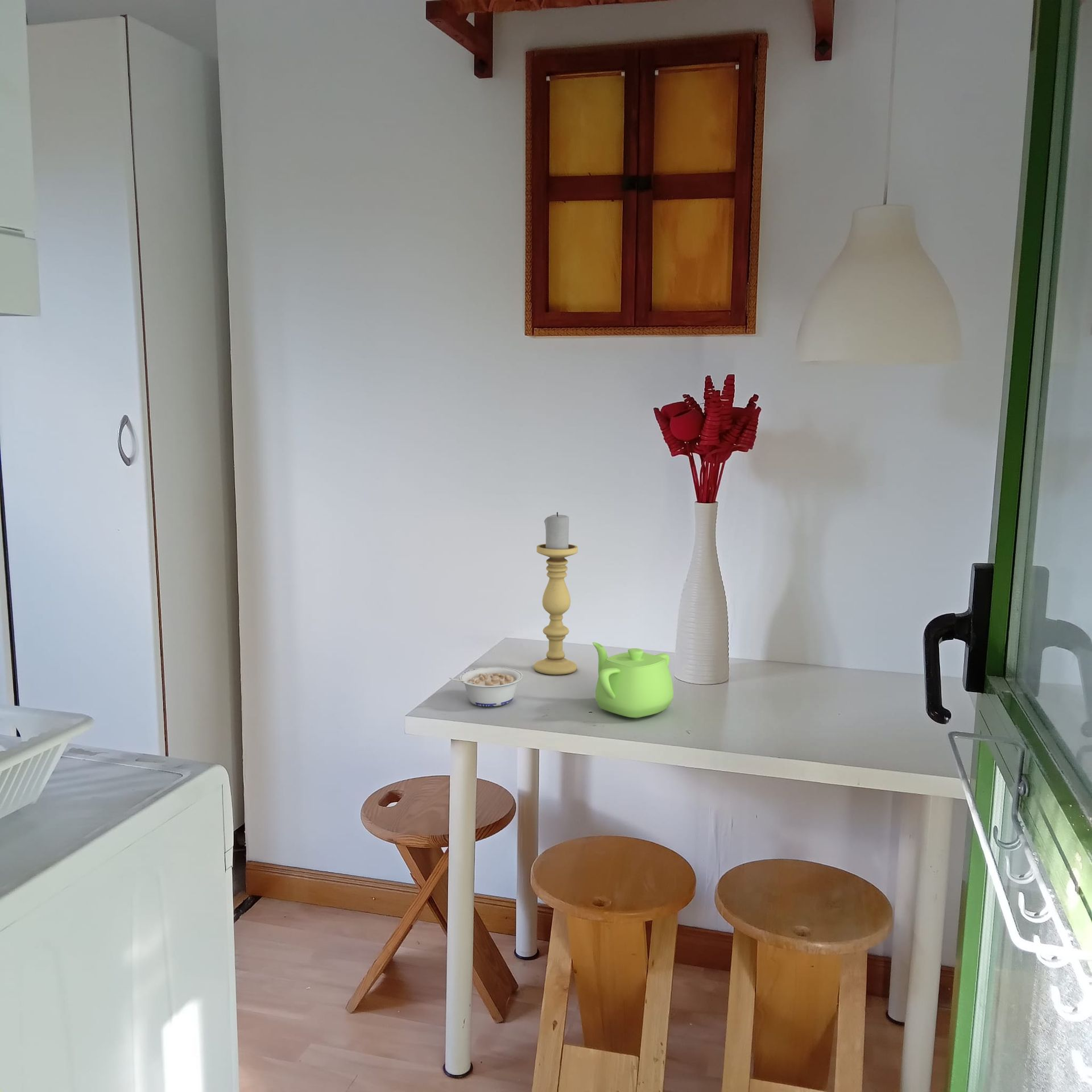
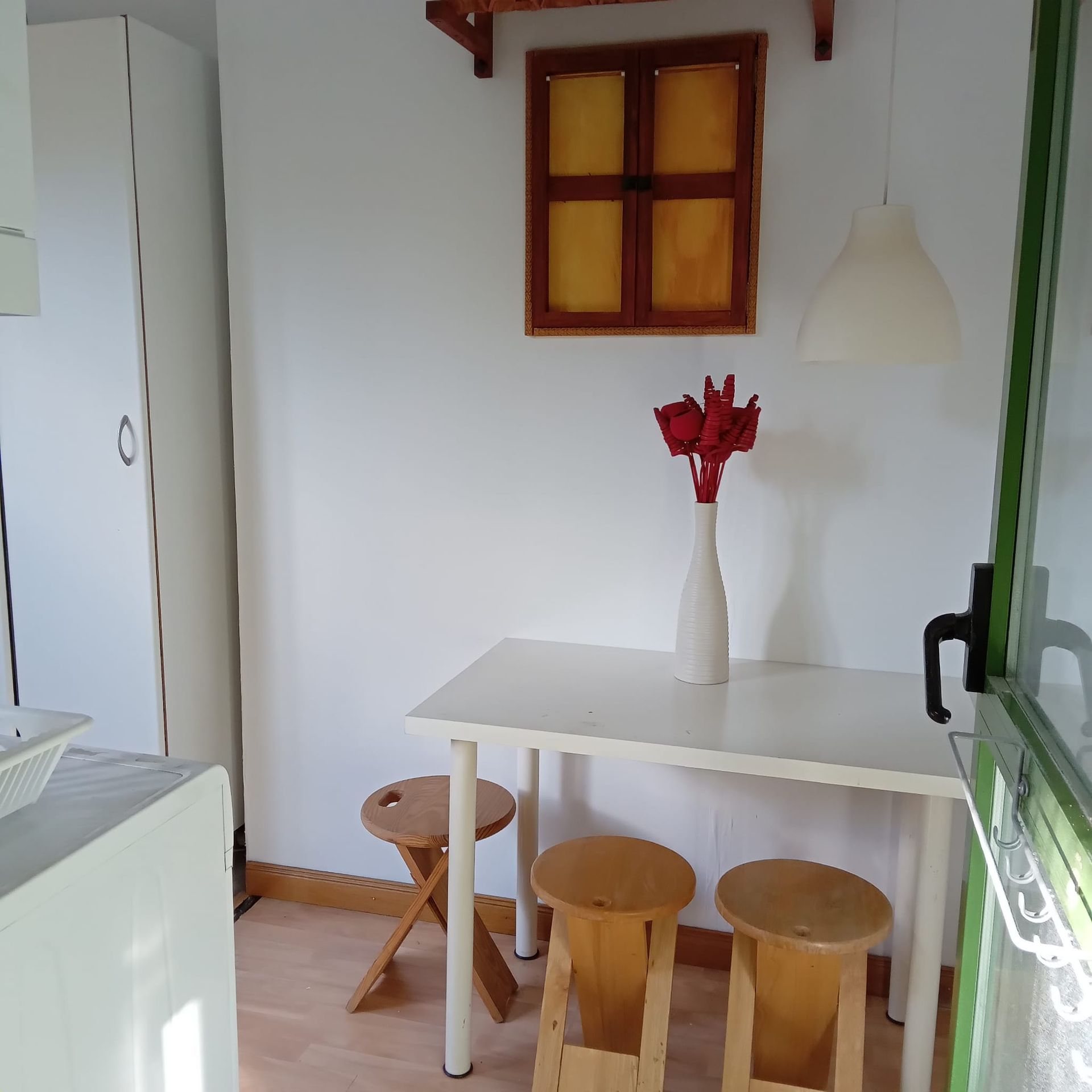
- teapot (625, 677)
- candle holder (556, 591)
- legume (490, 686)
